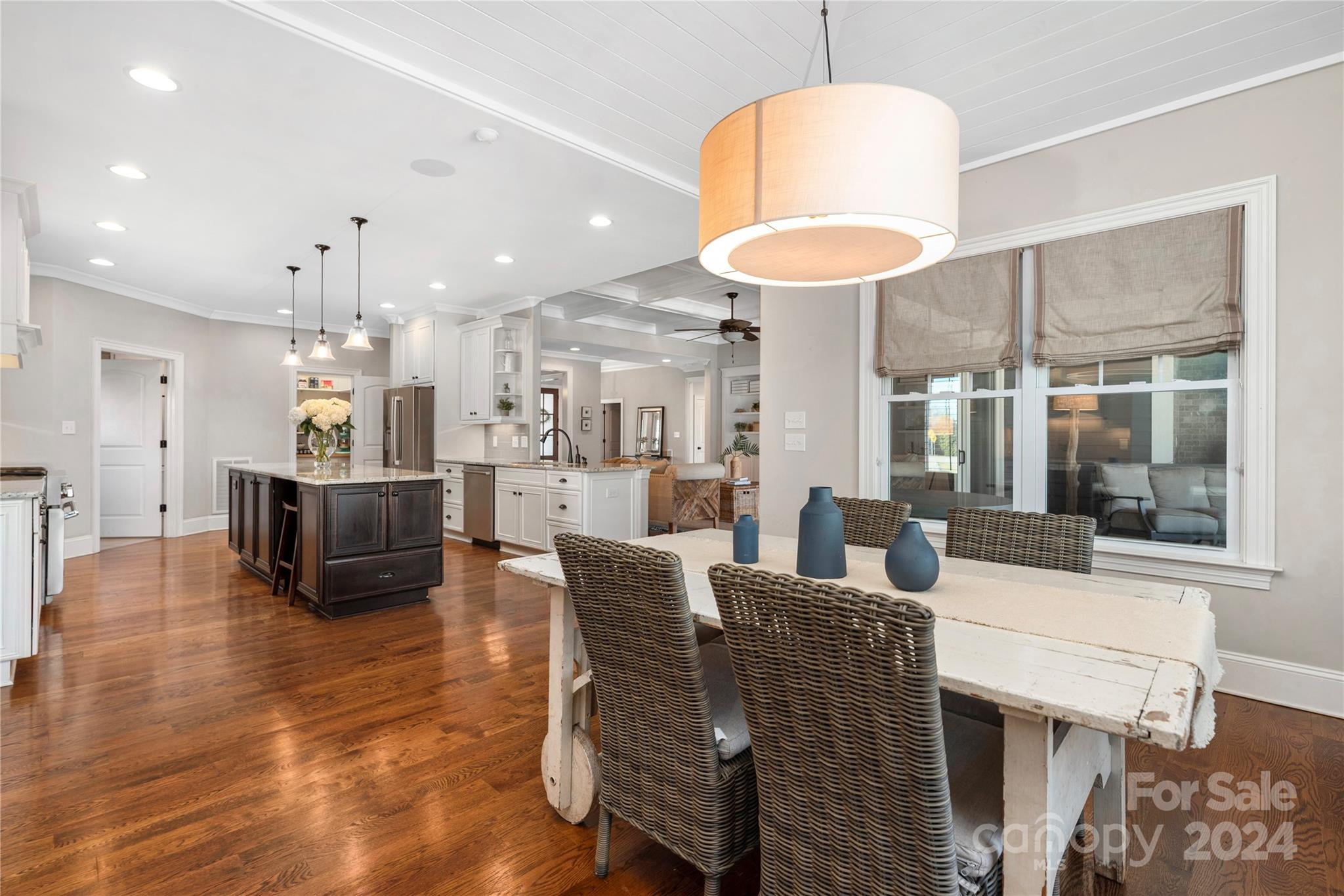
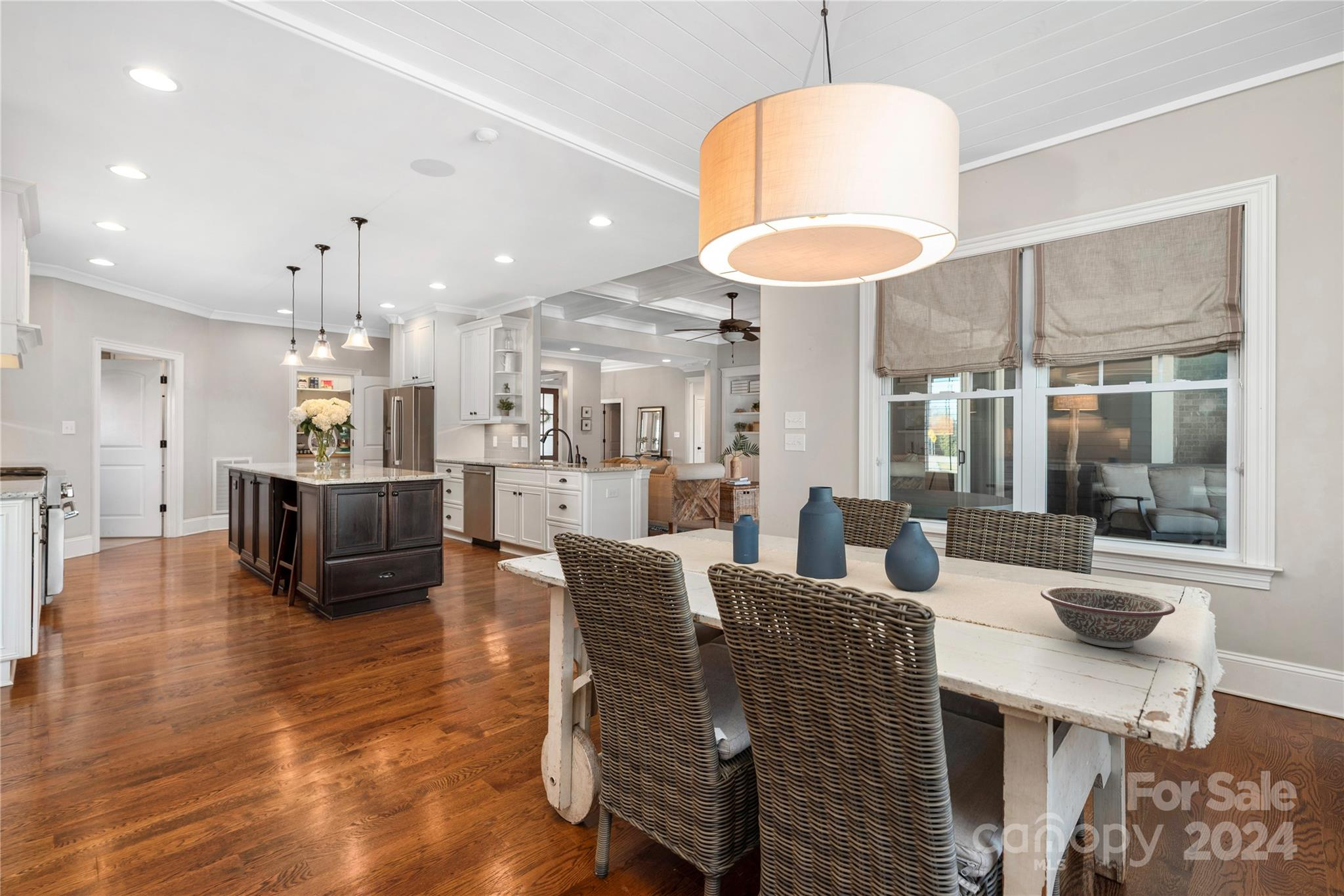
+ decorative bowl (1104, 619)
